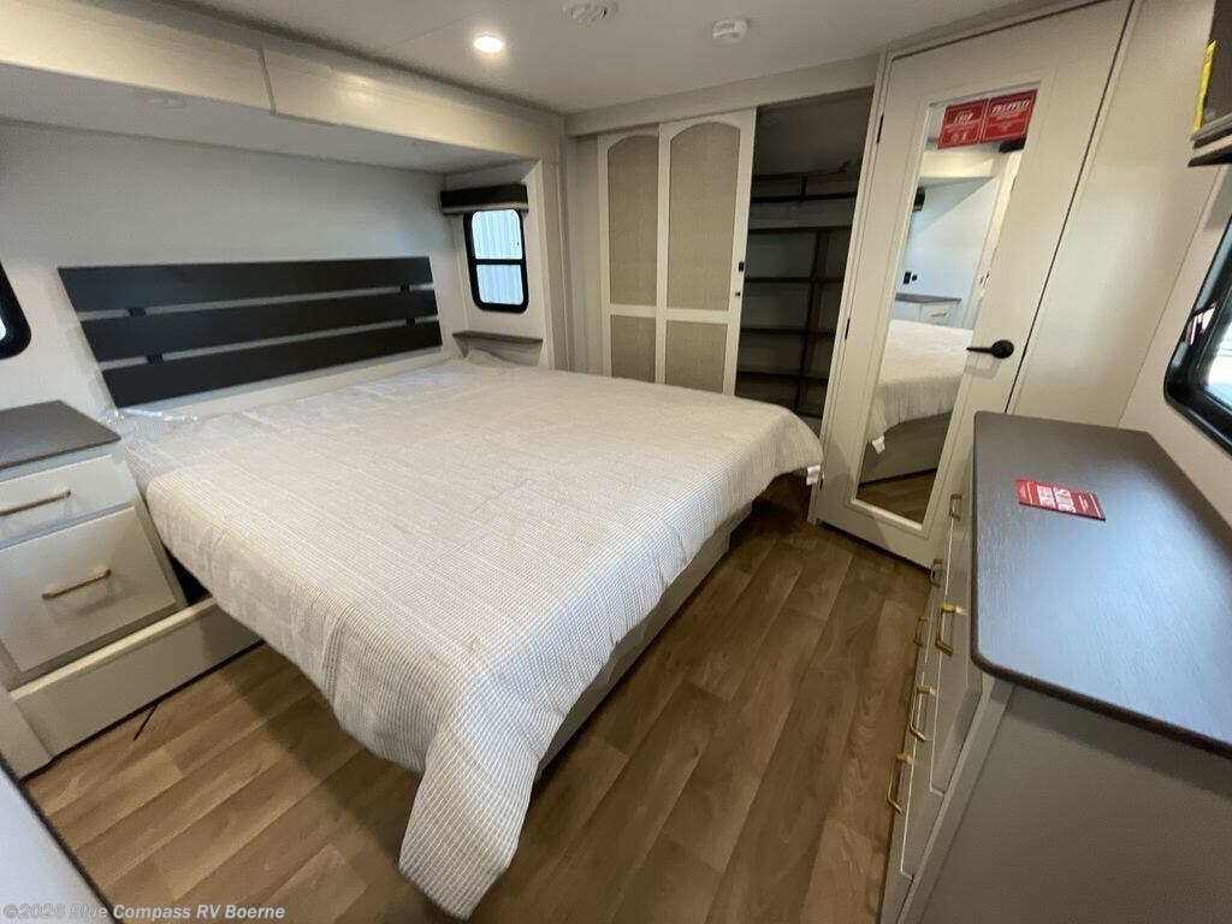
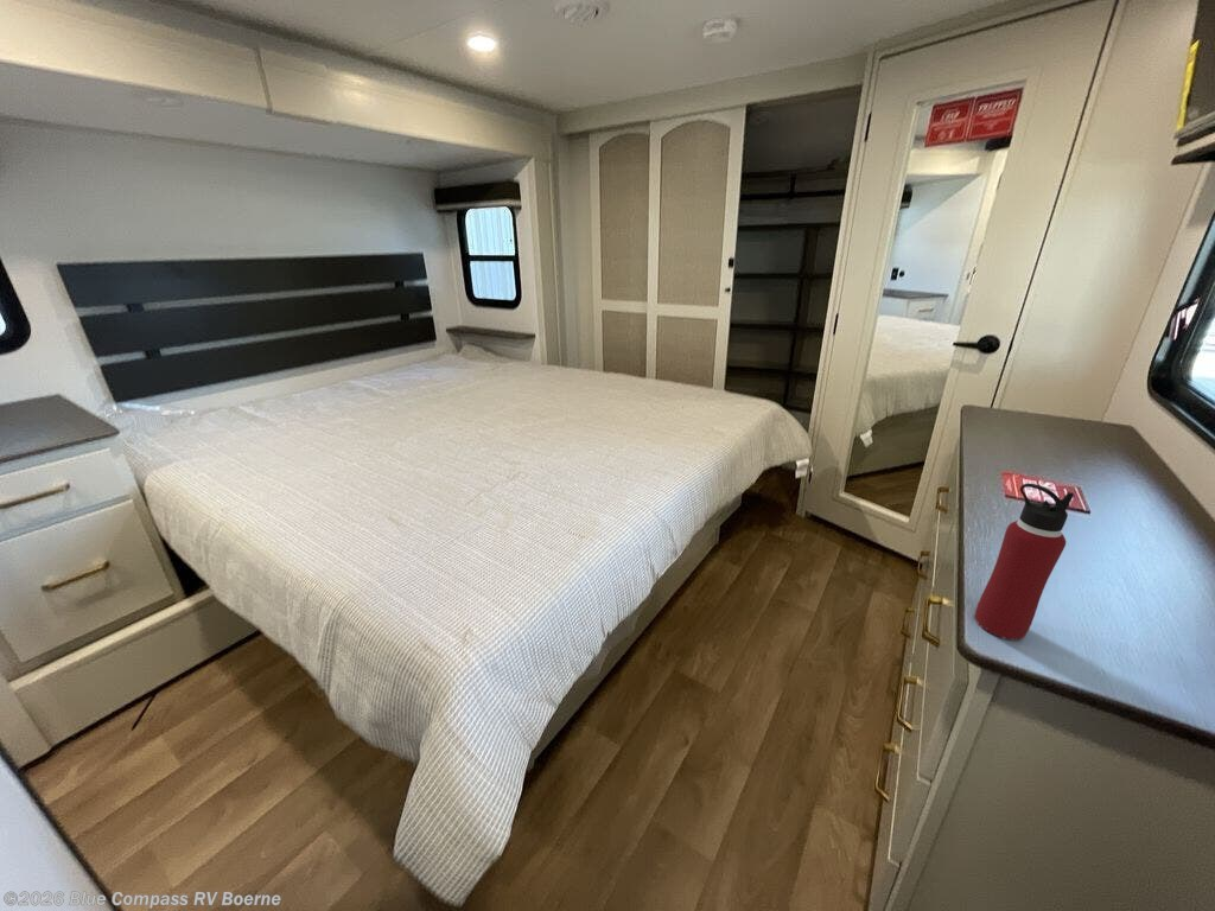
+ water bottle (1024, 561)
